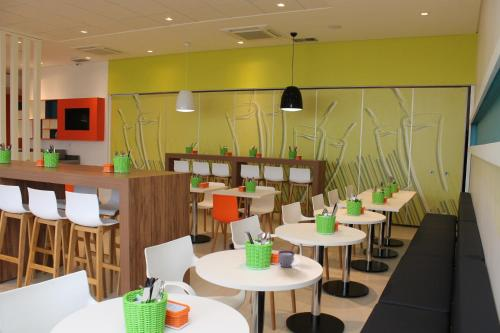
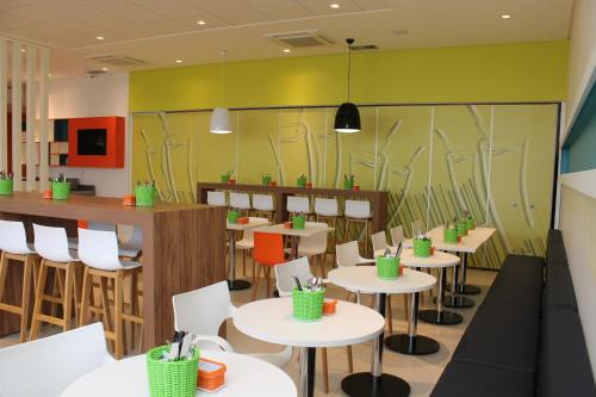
- cup (288, 259)
